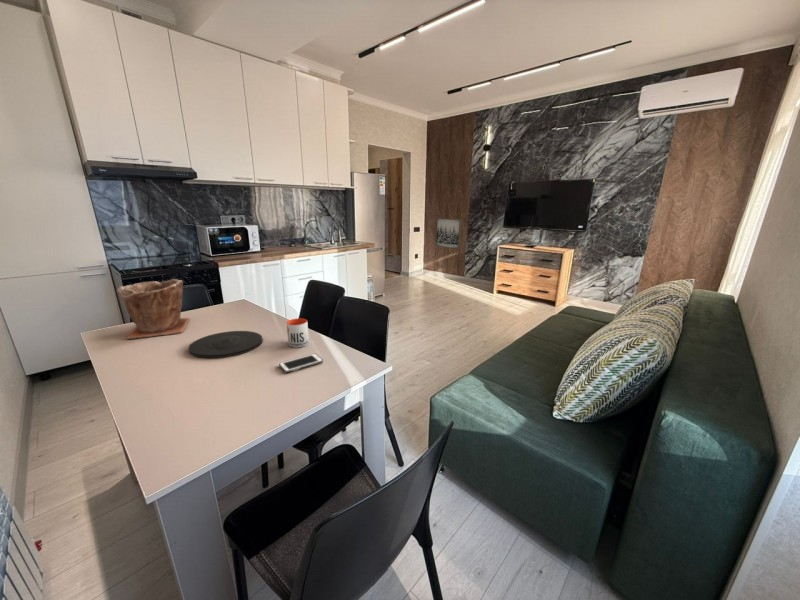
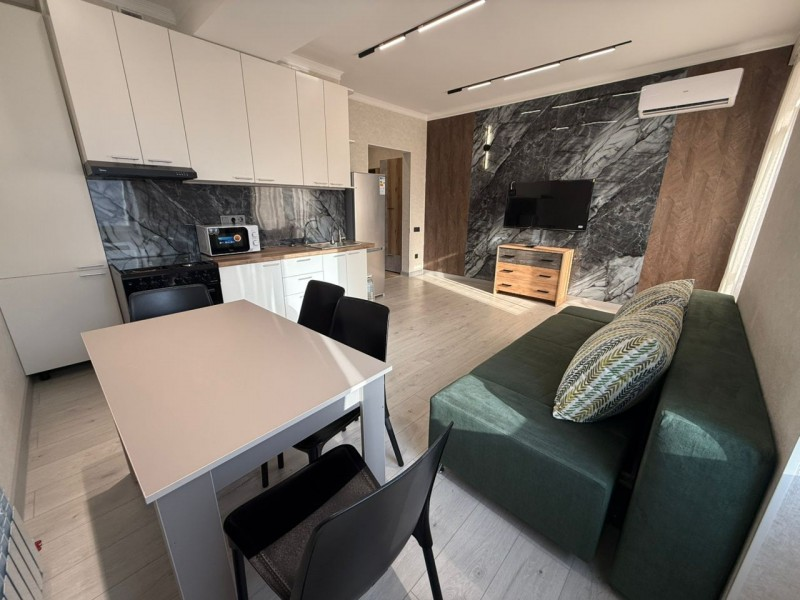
- cell phone (301, 362)
- plant pot (155, 306)
- plate (226, 341)
- mug (295, 331)
- wall art (448, 233)
